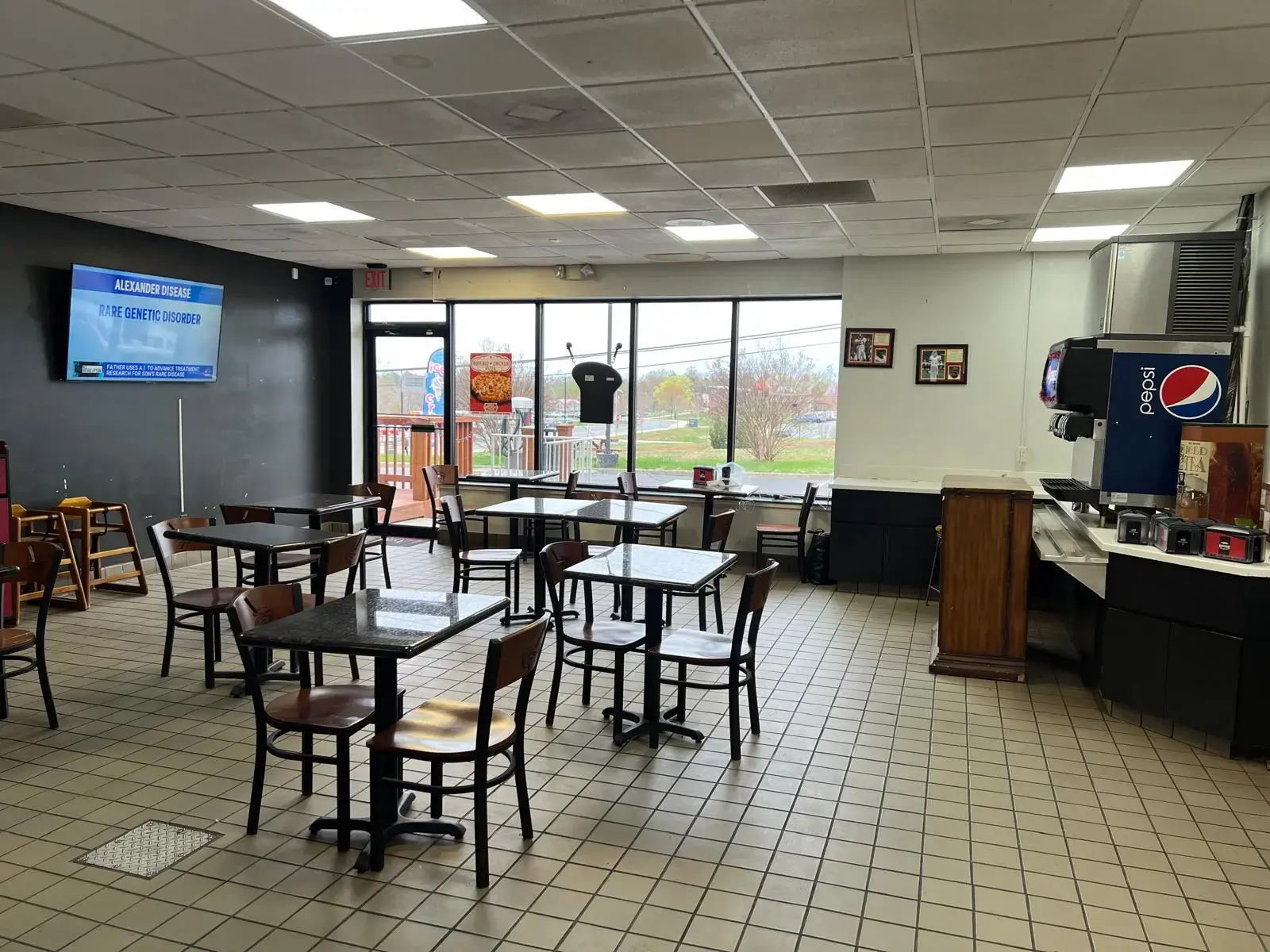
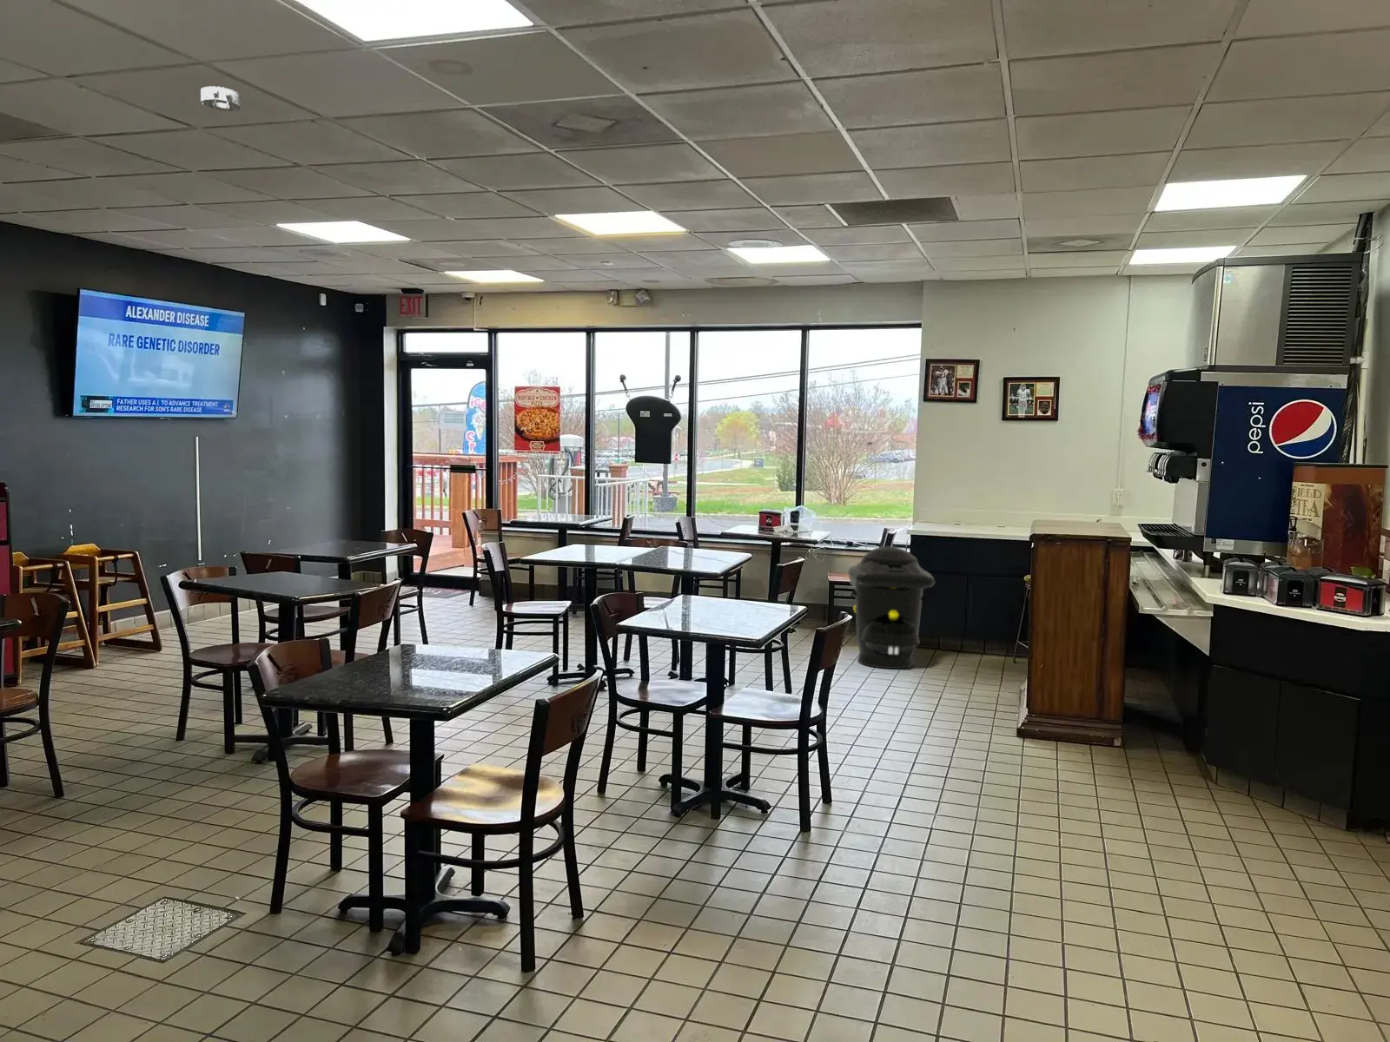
+ smoke detector (221, 99)
+ trash can (888, 605)
